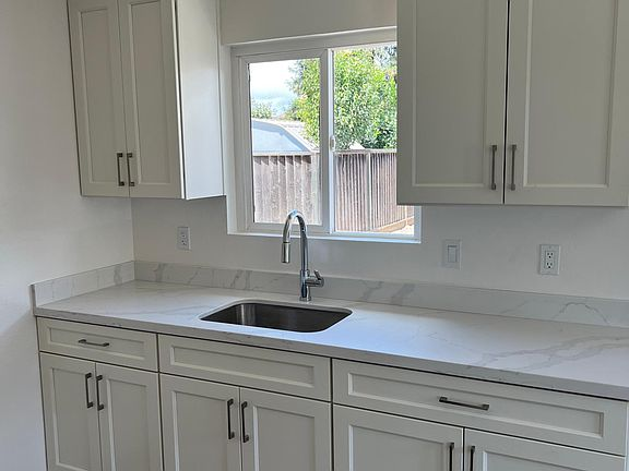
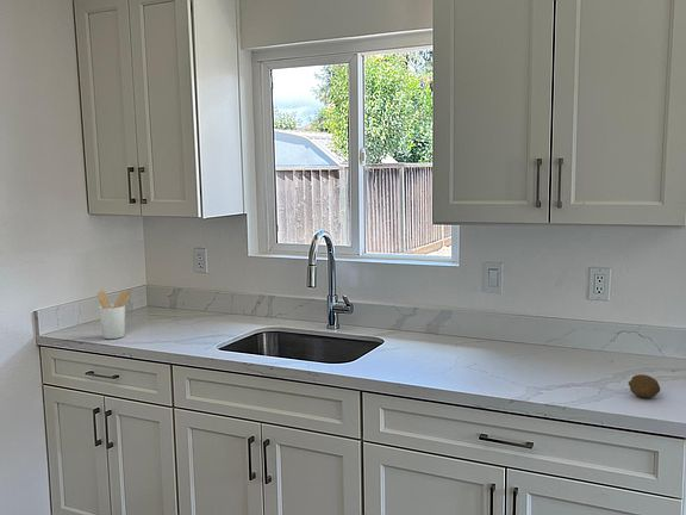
+ fruit (643, 386)
+ utensil holder (117, 312)
